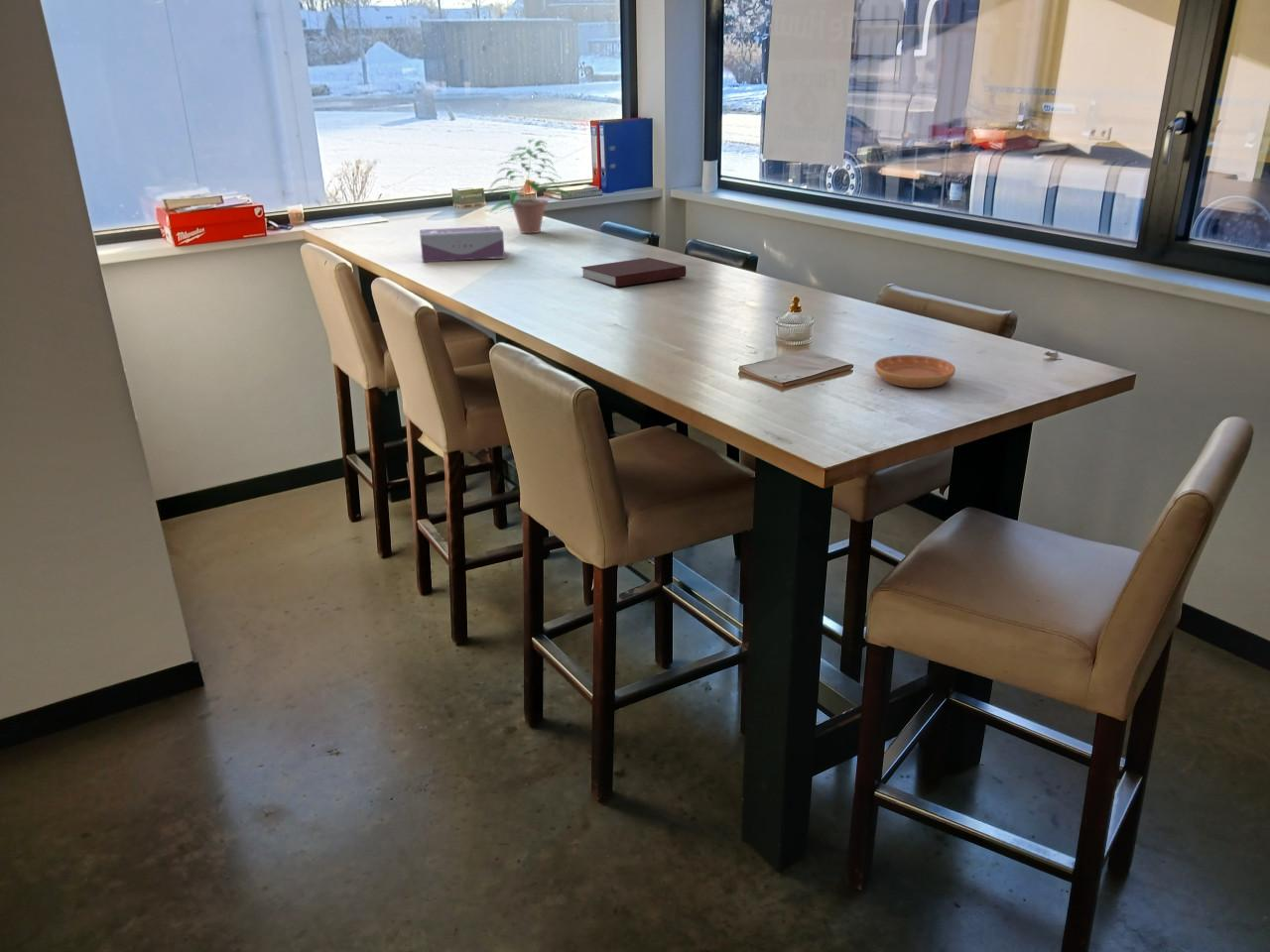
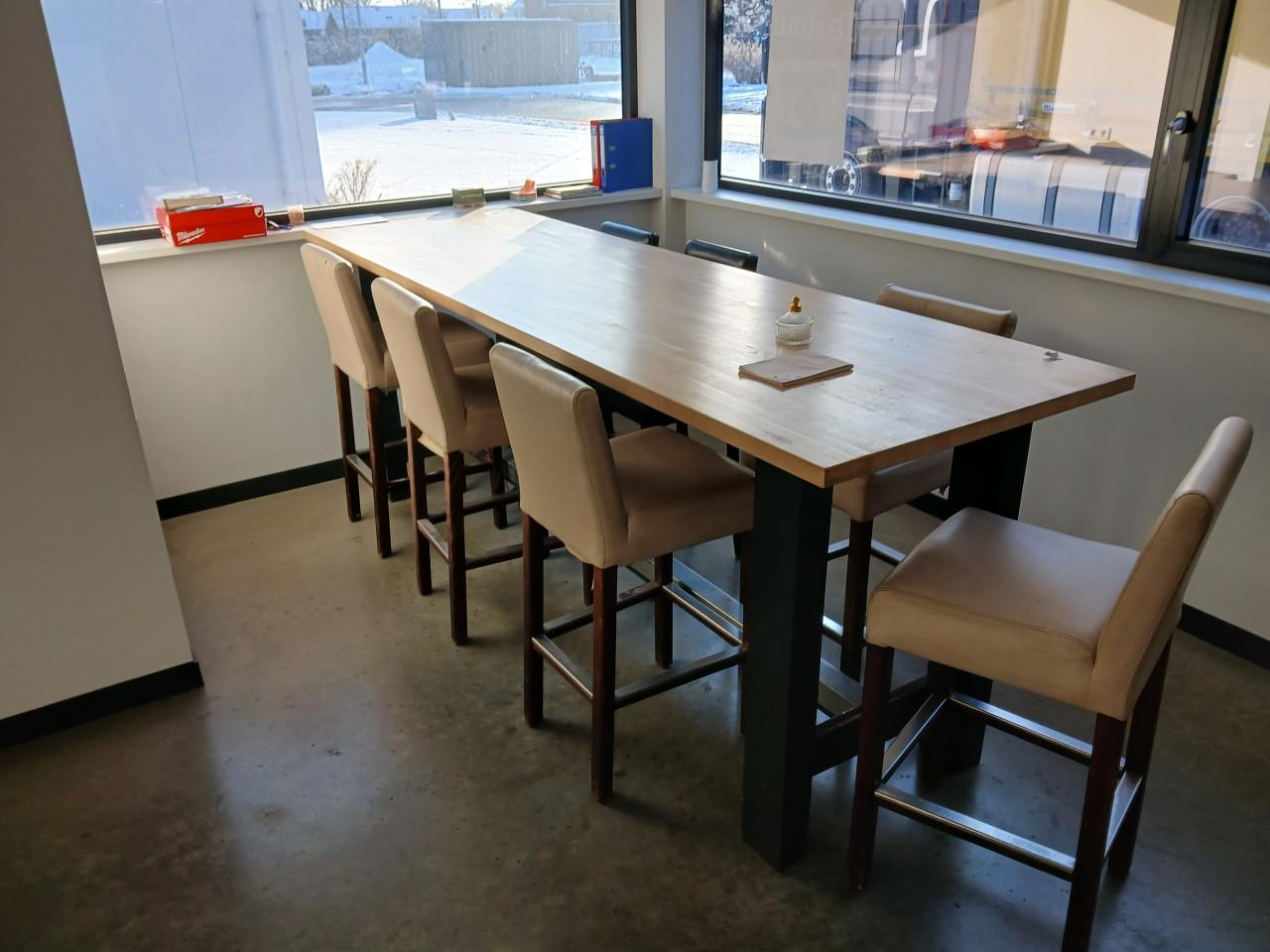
- saucer (914, 372)
- notebook (633, 272)
- potted plant (528, 186)
- tissue box (461, 242)
